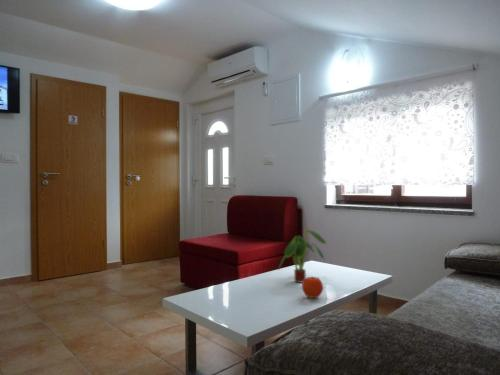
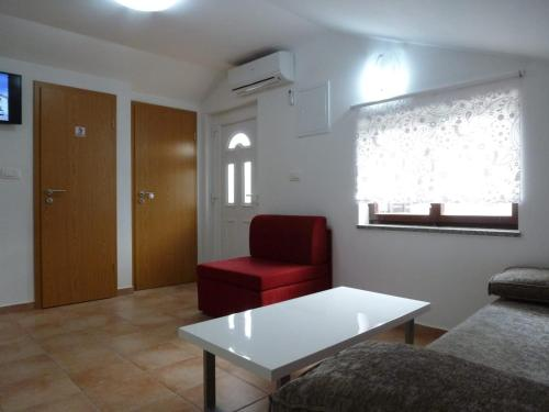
- plant (301, 253)
- fruit (312, 287)
